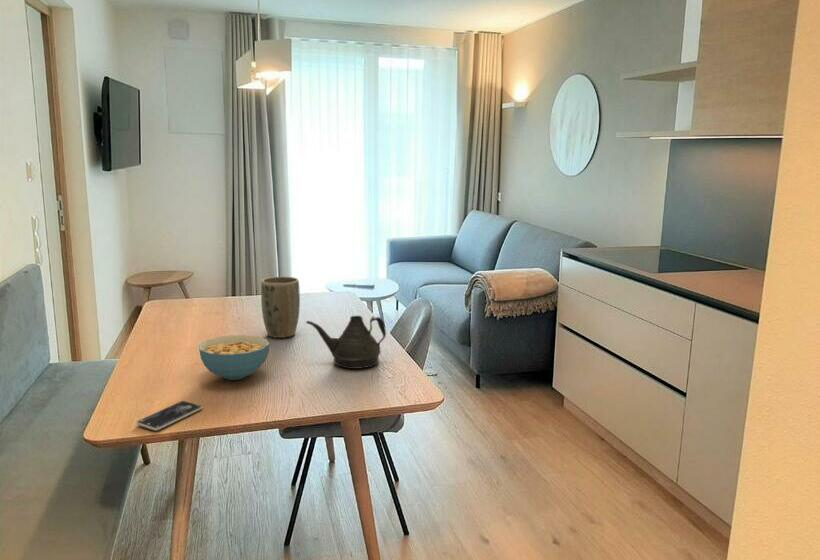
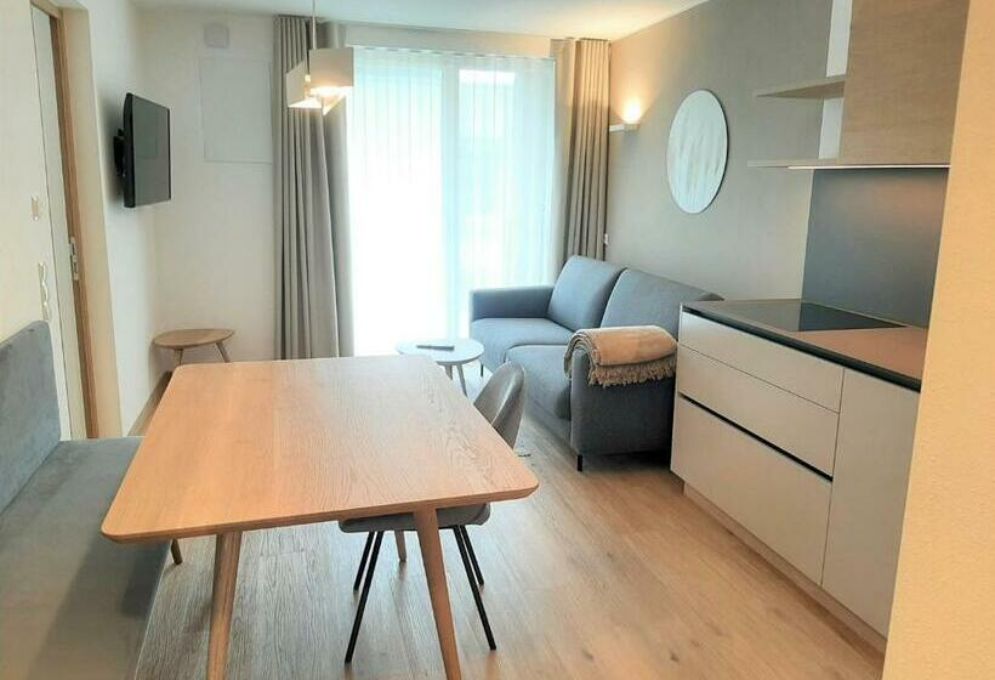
- smartphone (170, 414)
- teapot (346, 339)
- cereal bowl (234, 360)
- plant pot (280, 307)
